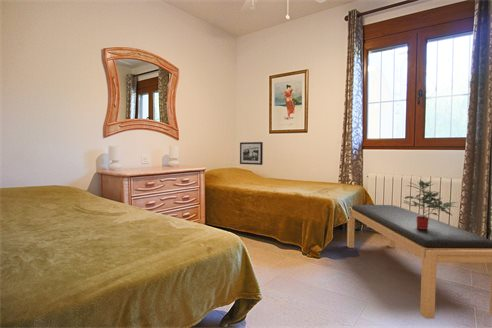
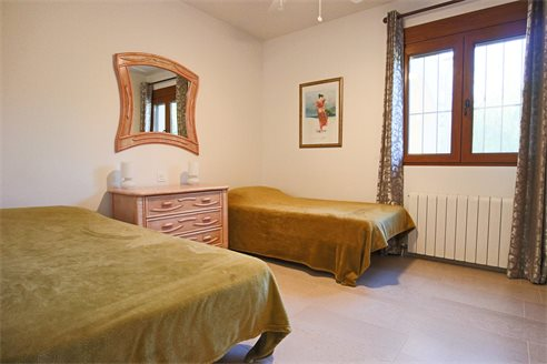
- bench (405, 244)
- picture frame (250, 153)
- potted plant (430, 204)
